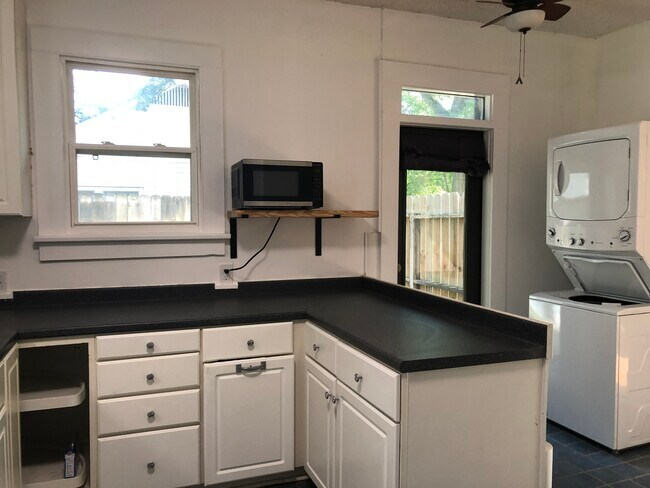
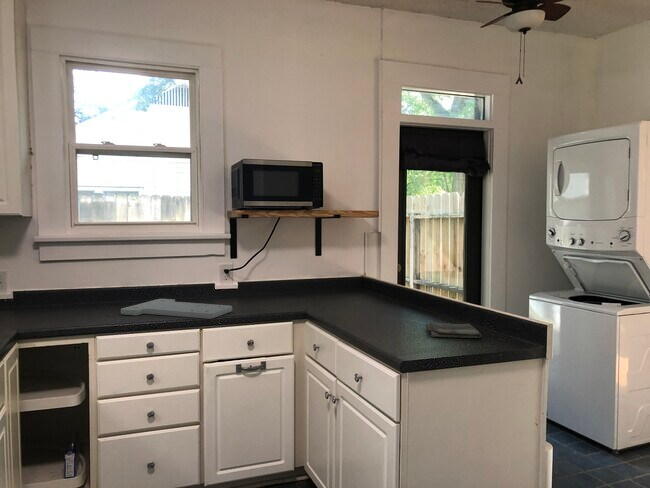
+ cutting board (180, 308)
+ dish towel (451, 328)
